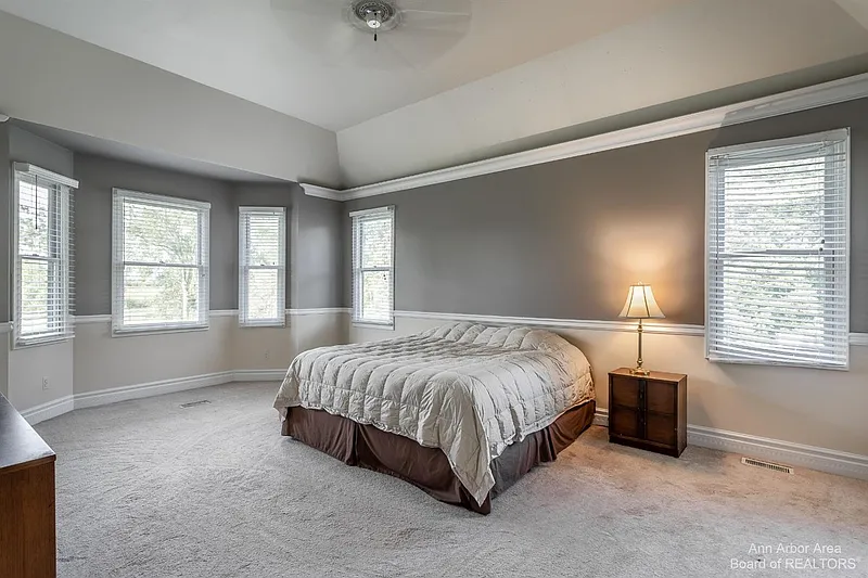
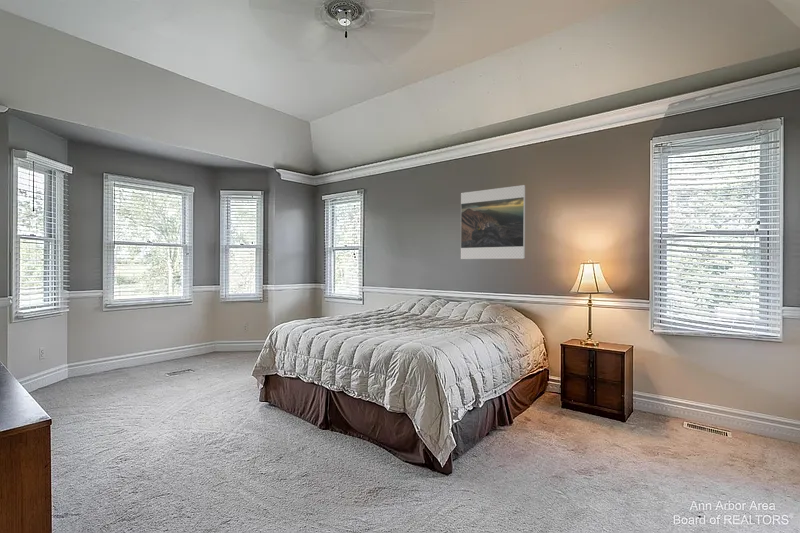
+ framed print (491, 224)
